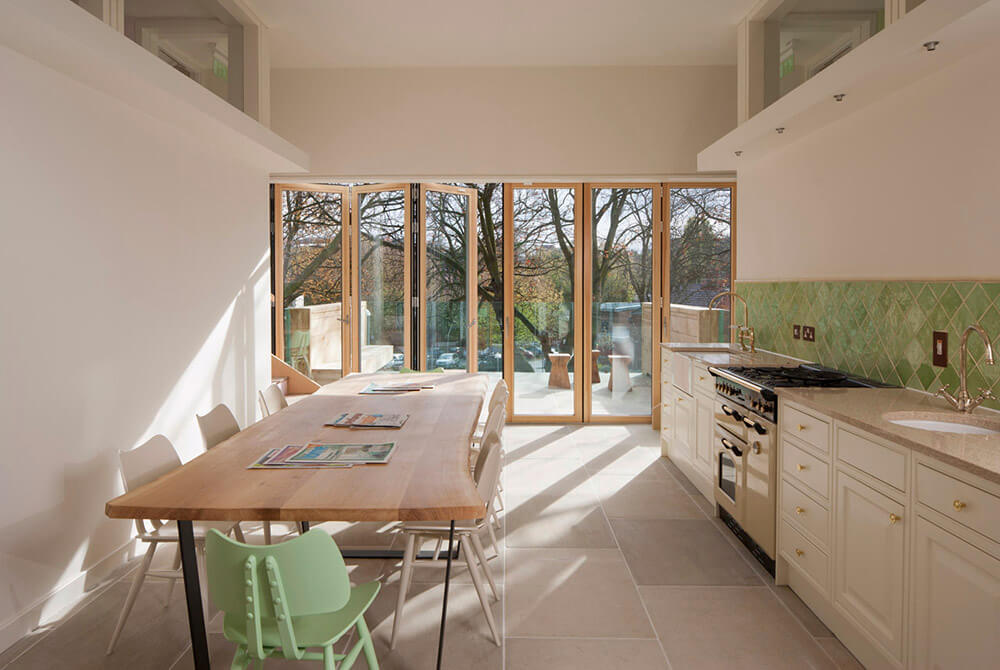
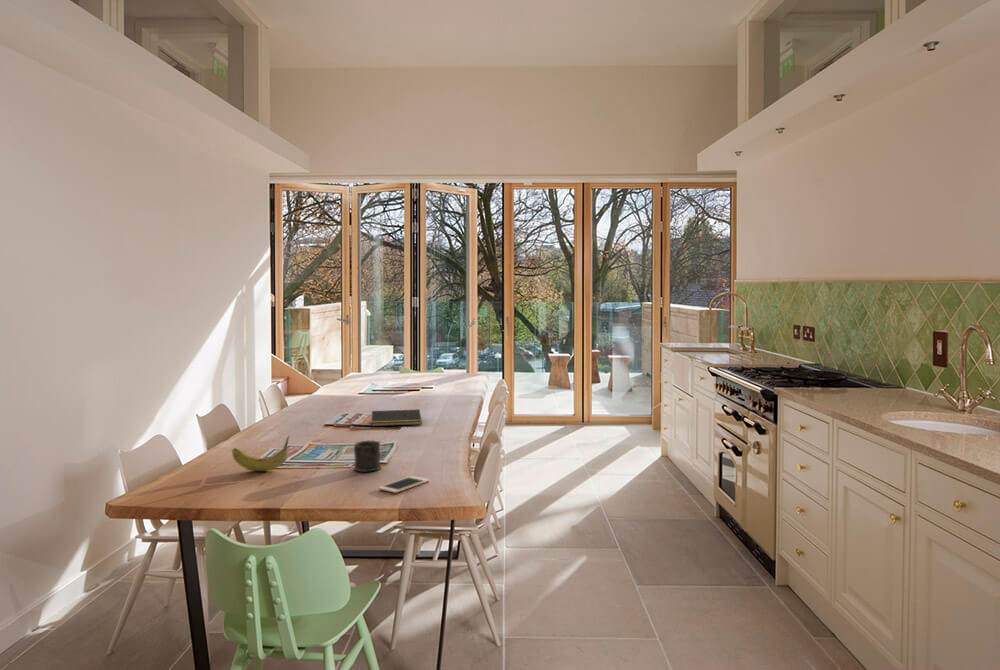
+ notepad (396, 417)
+ fruit (261, 458)
+ cell phone (404, 484)
+ mug (368, 455)
